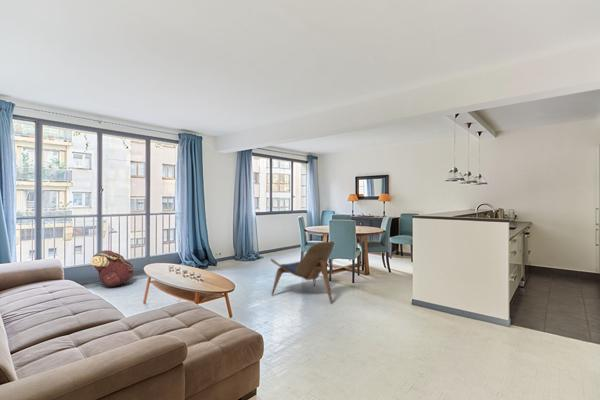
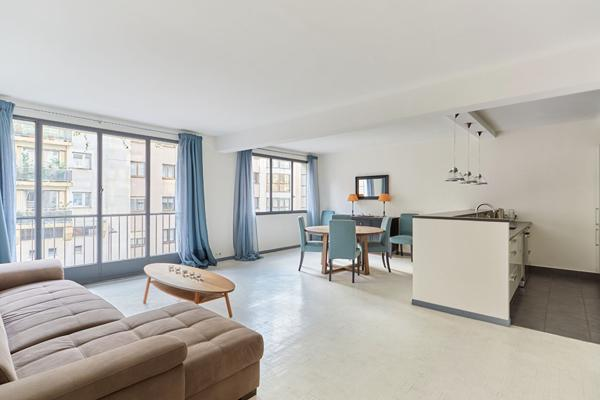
- backpack (113, 268)
- lounge chair (309, 267)
